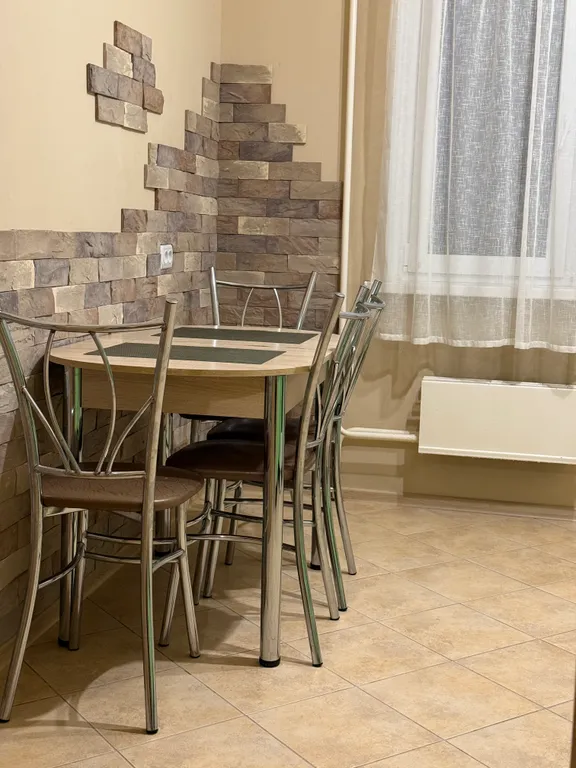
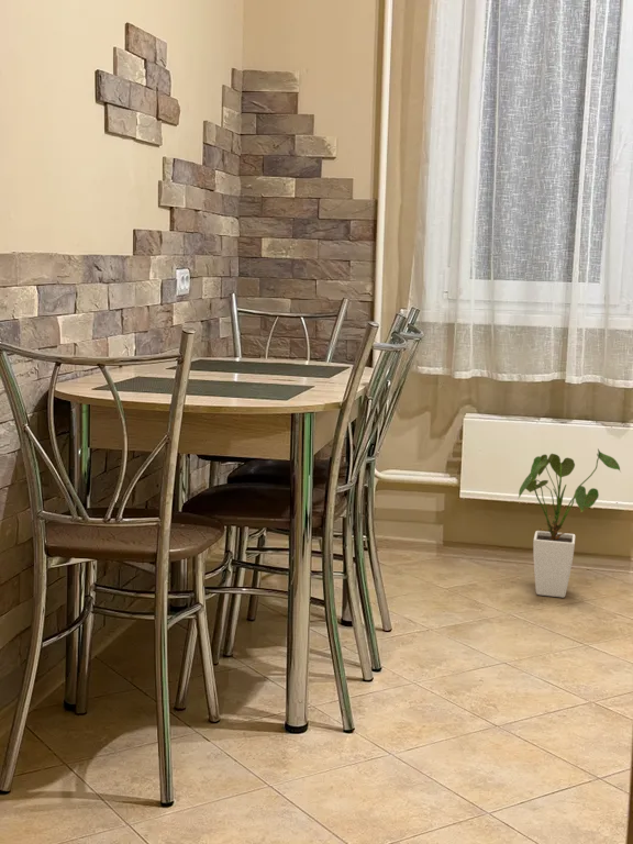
+ house plant (564, 520)
